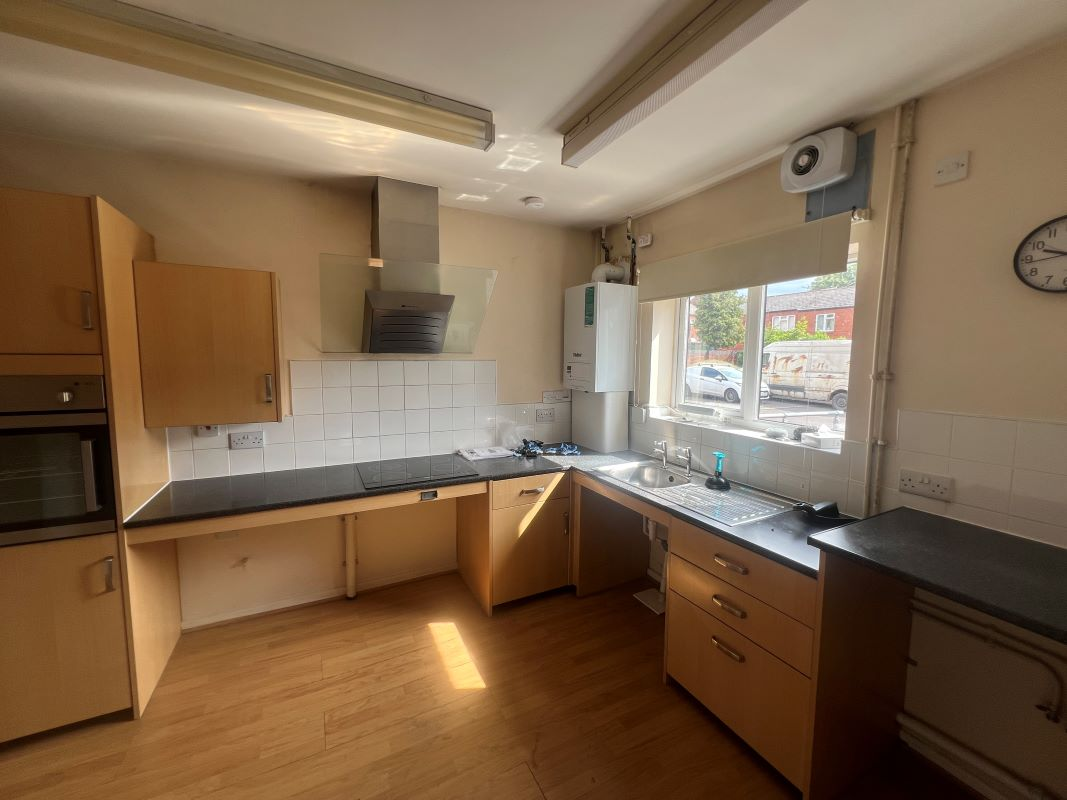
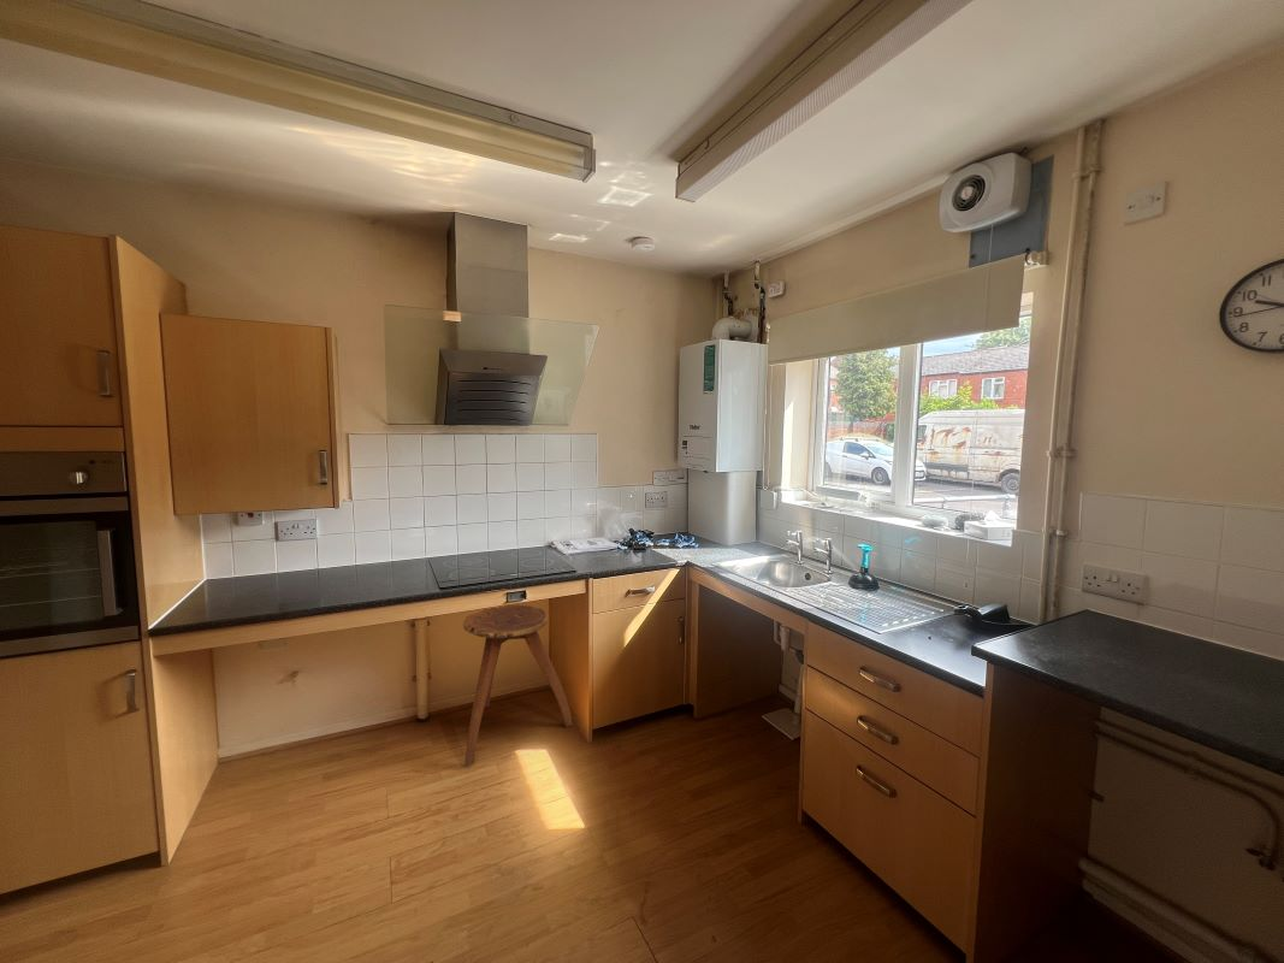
+ stool (495, 667)
